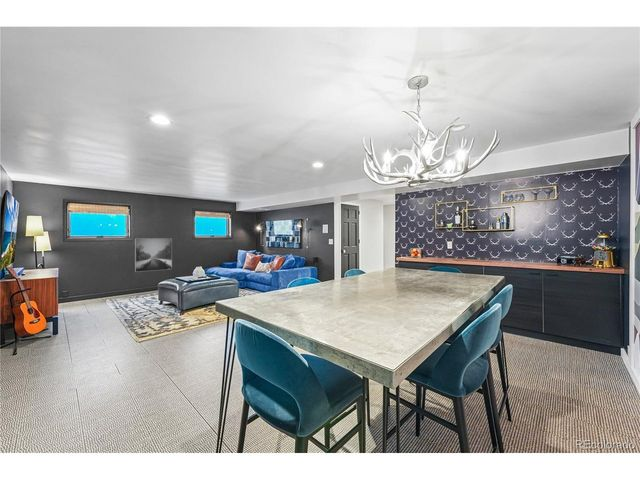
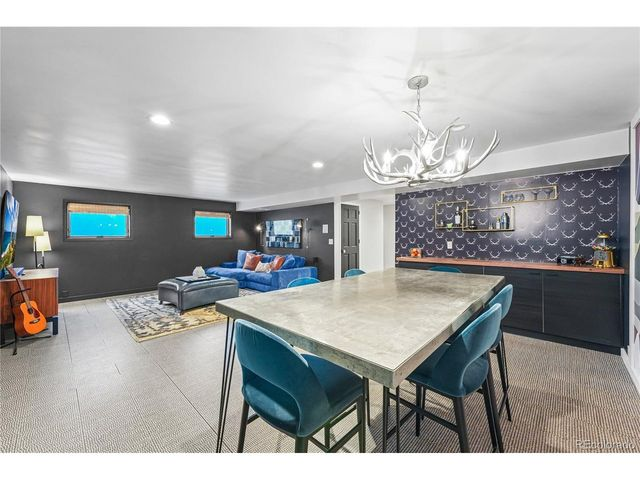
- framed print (154, 254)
